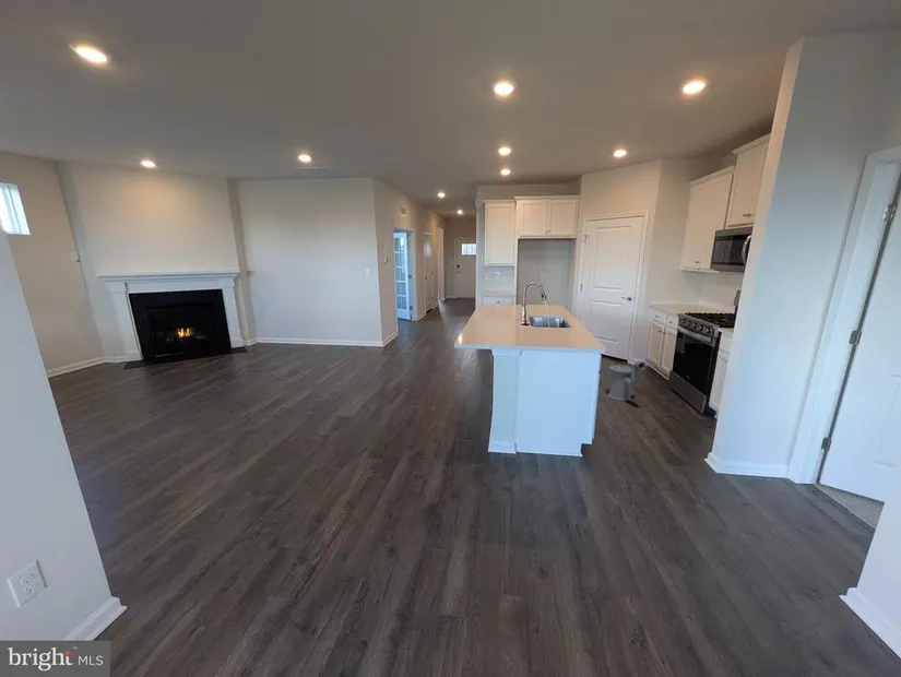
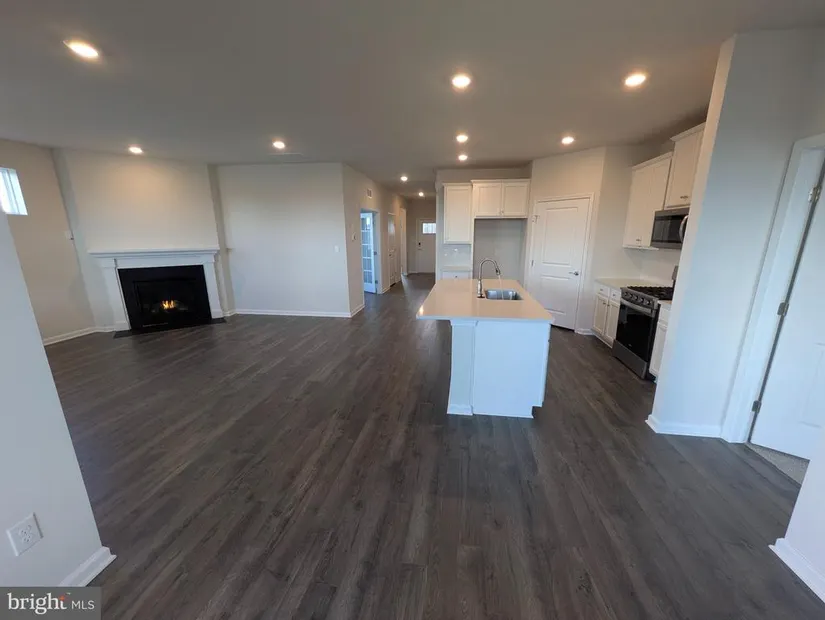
- wood stove (628, 378)
